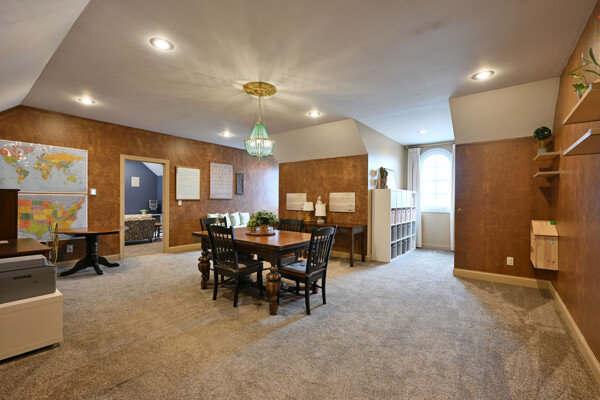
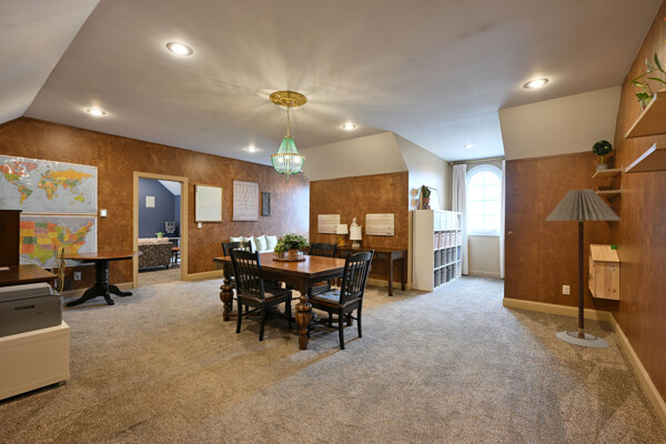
+ floor lamp (581, 264)
